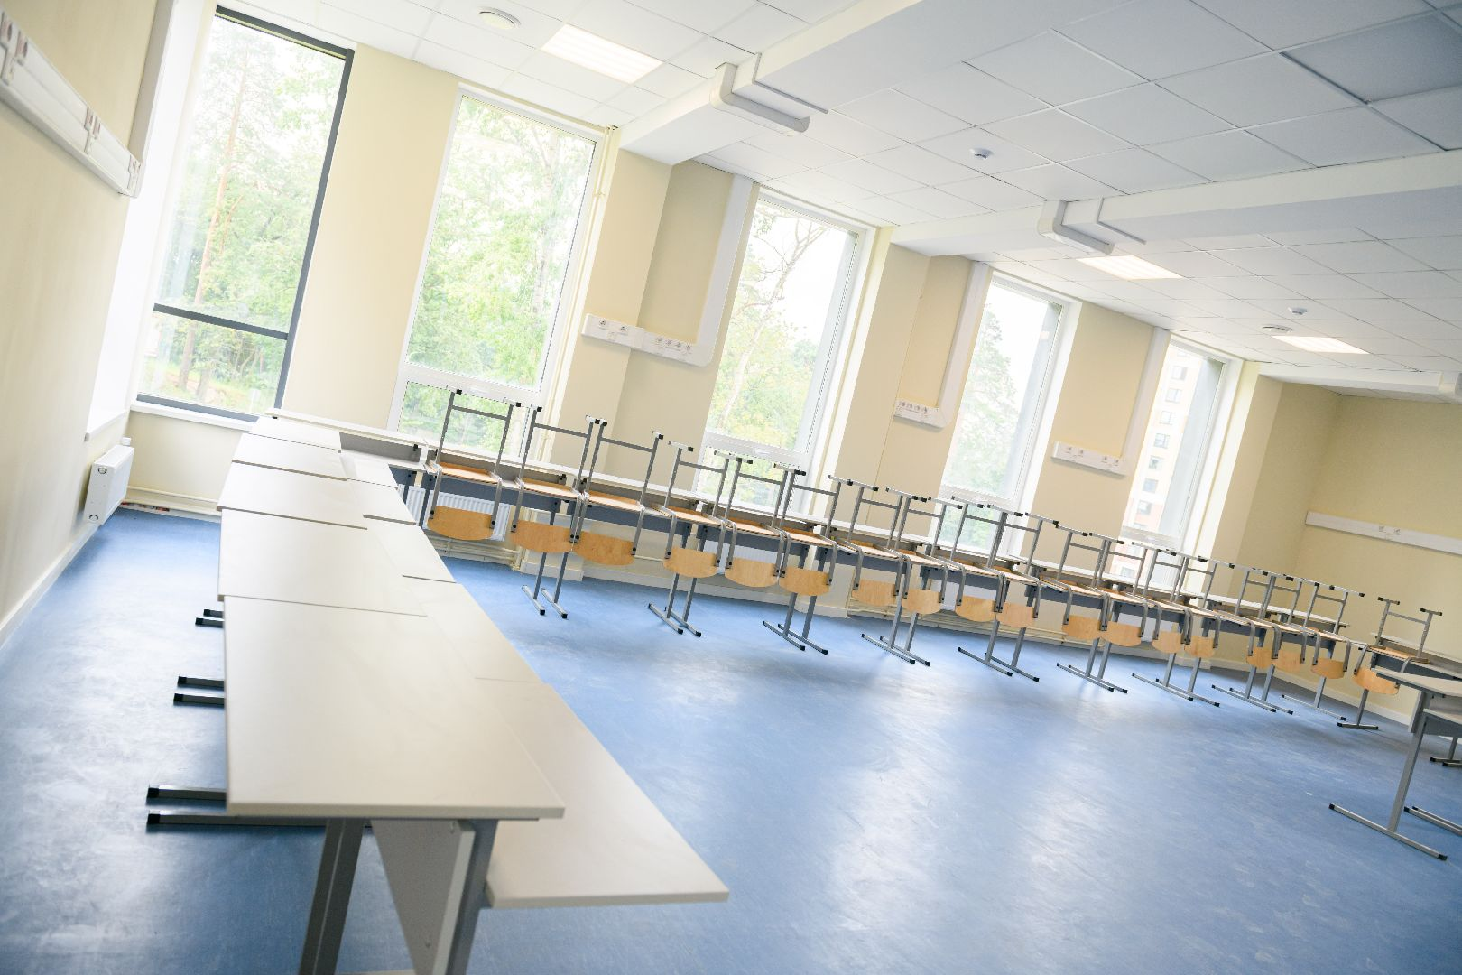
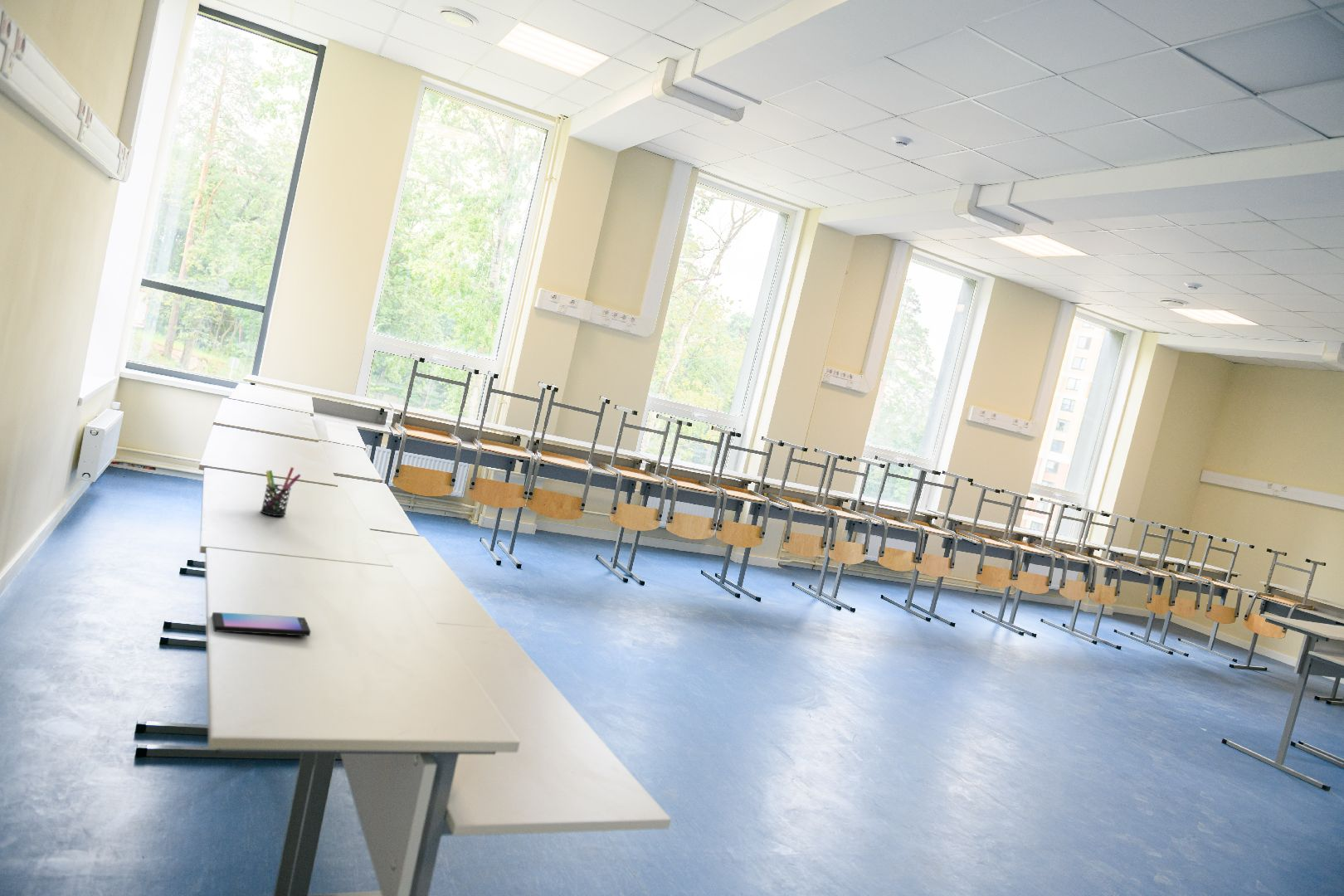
+ pen holder (277, 489)
+ smartphone (261, 624)
